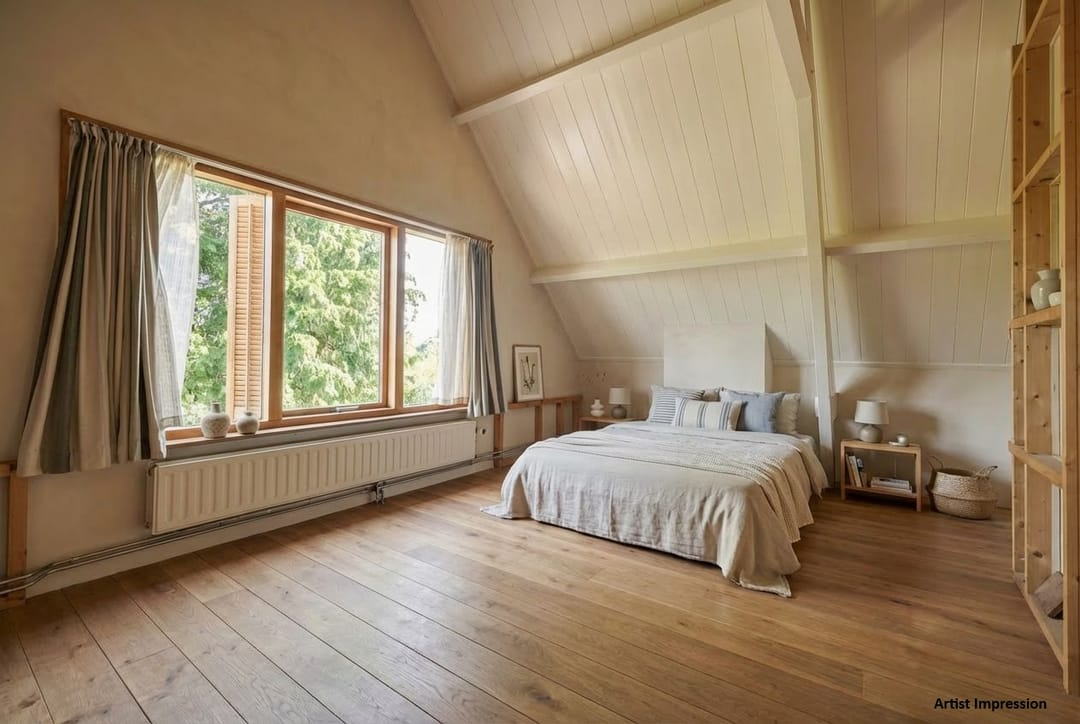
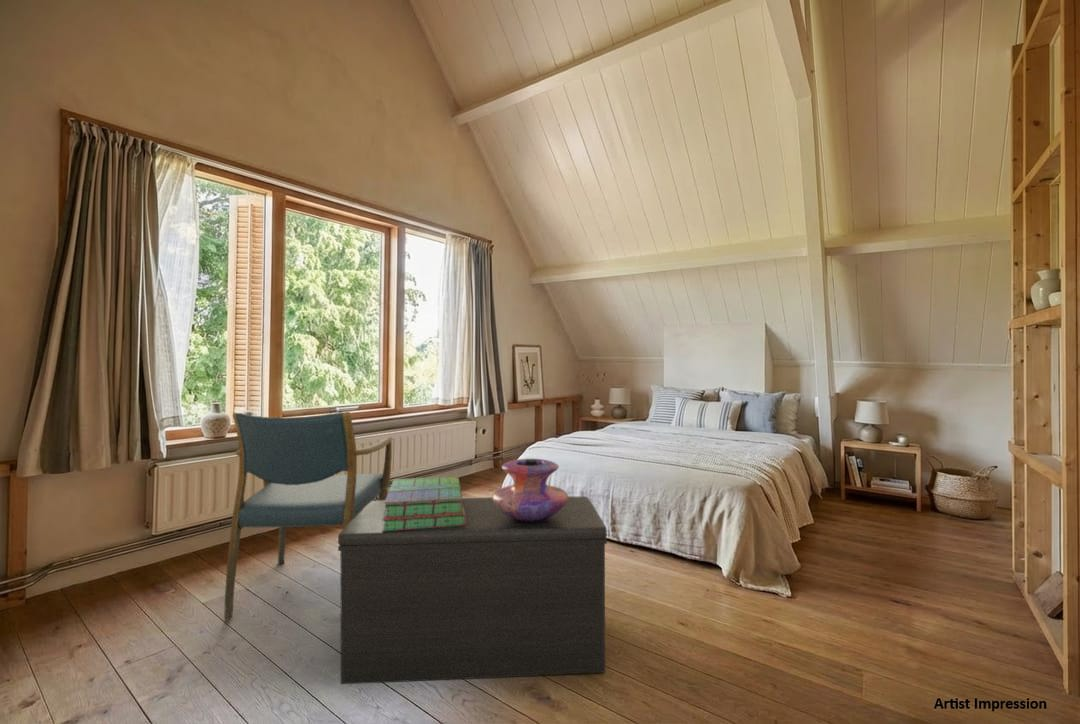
+ stack of books (425, 500)
+ bench (478, 577)
+ decorative vase (530, 489)
+ armchair (314, 495)
